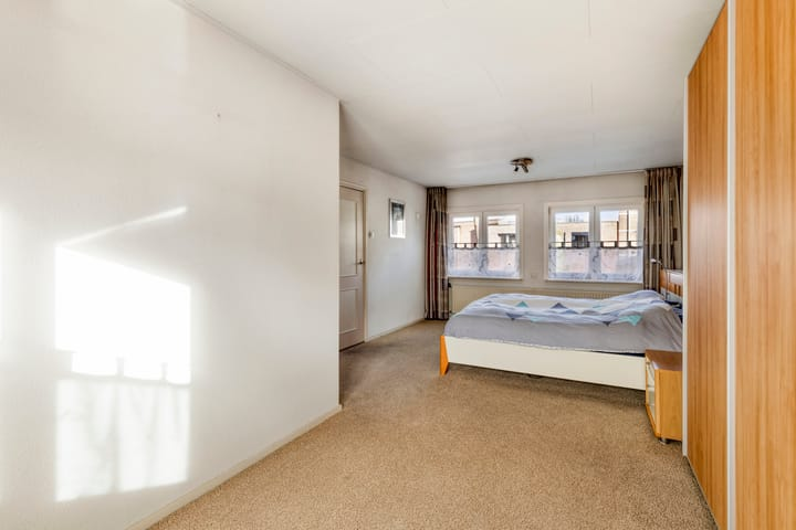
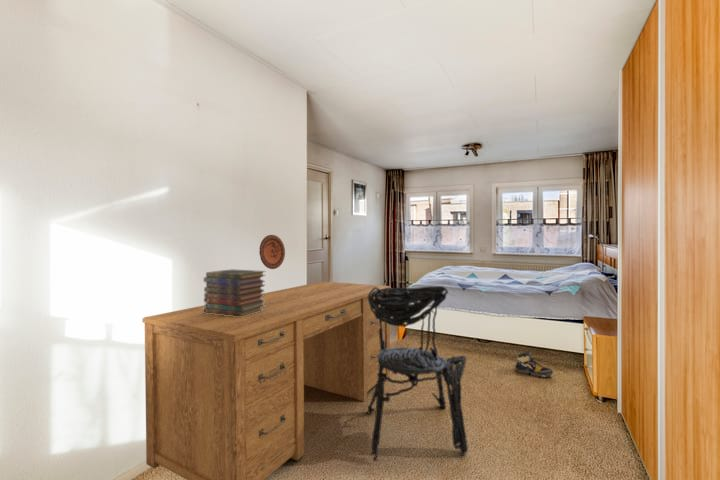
+ book stack (235, 291)
+ decorative plate (272, 251)
+ desk (296, 355)
+ chair (412, 361)
+ shoe (533, 363)
